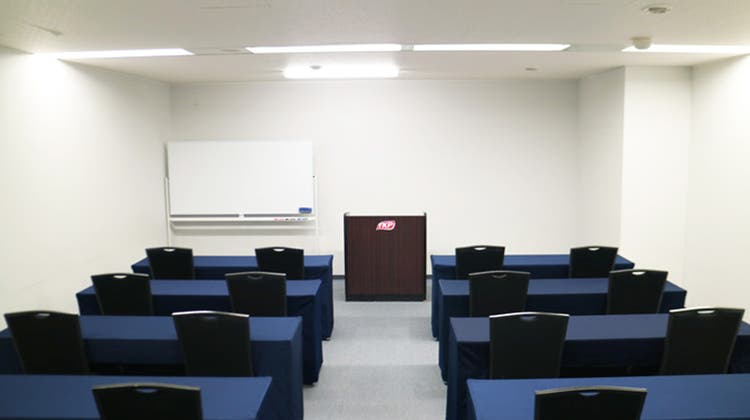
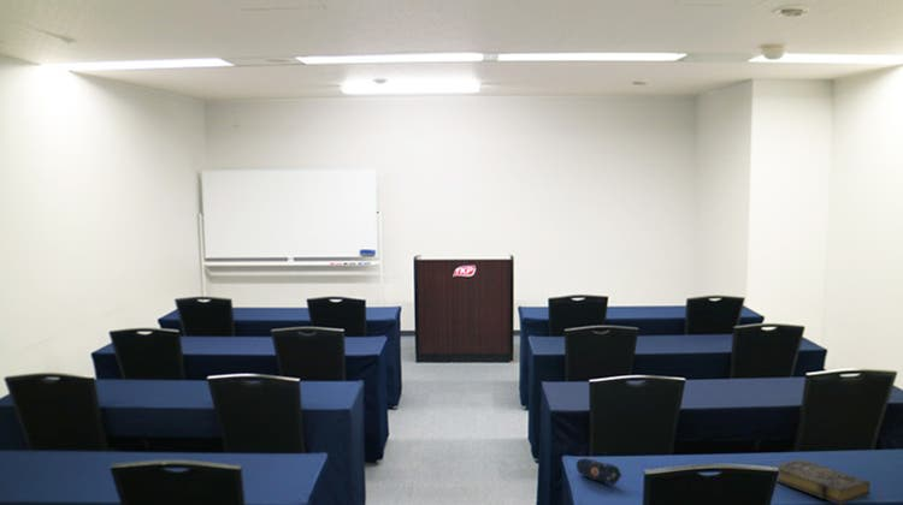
+ pencil case (597, 470)
+ book (819, 480)
